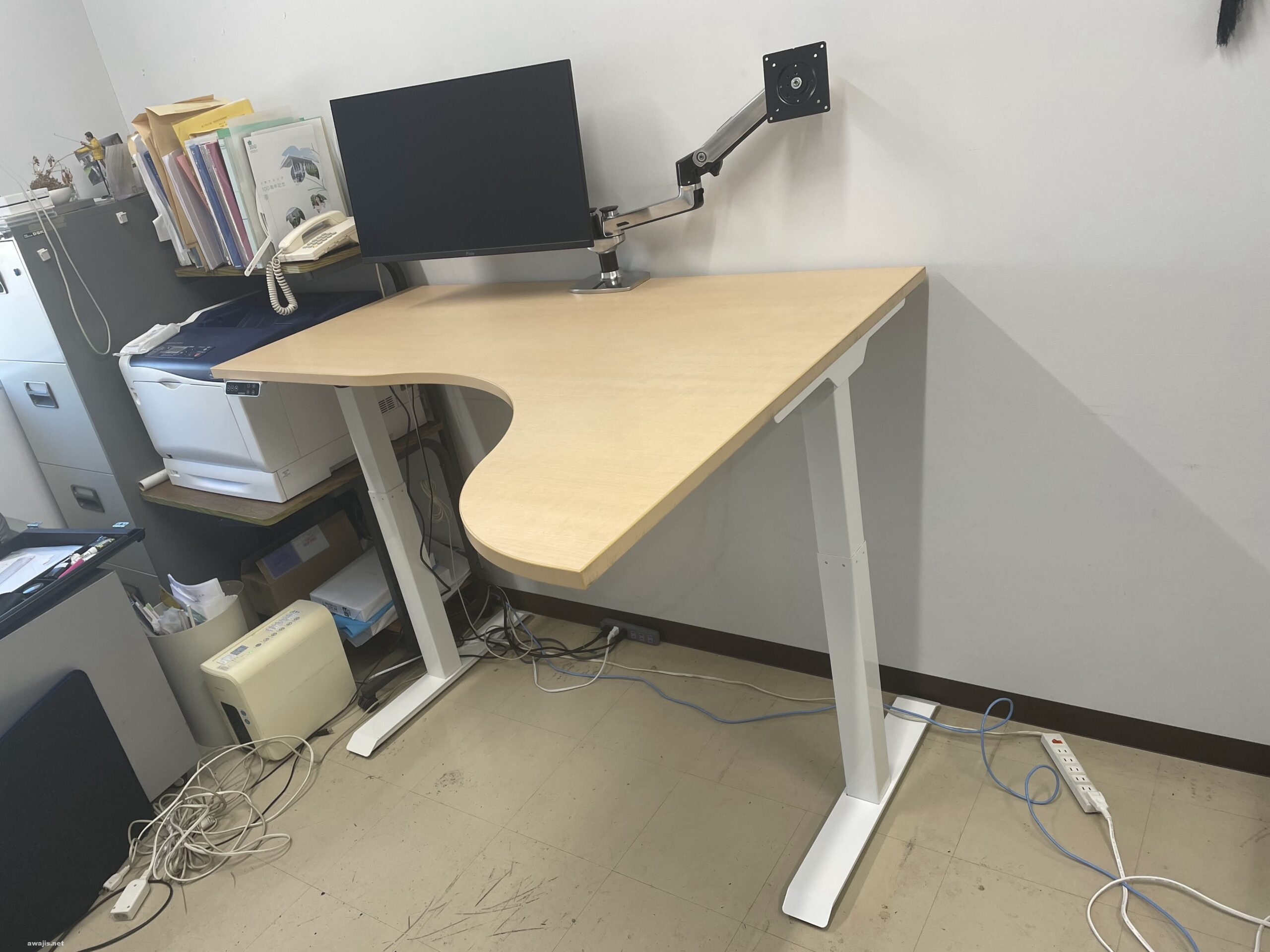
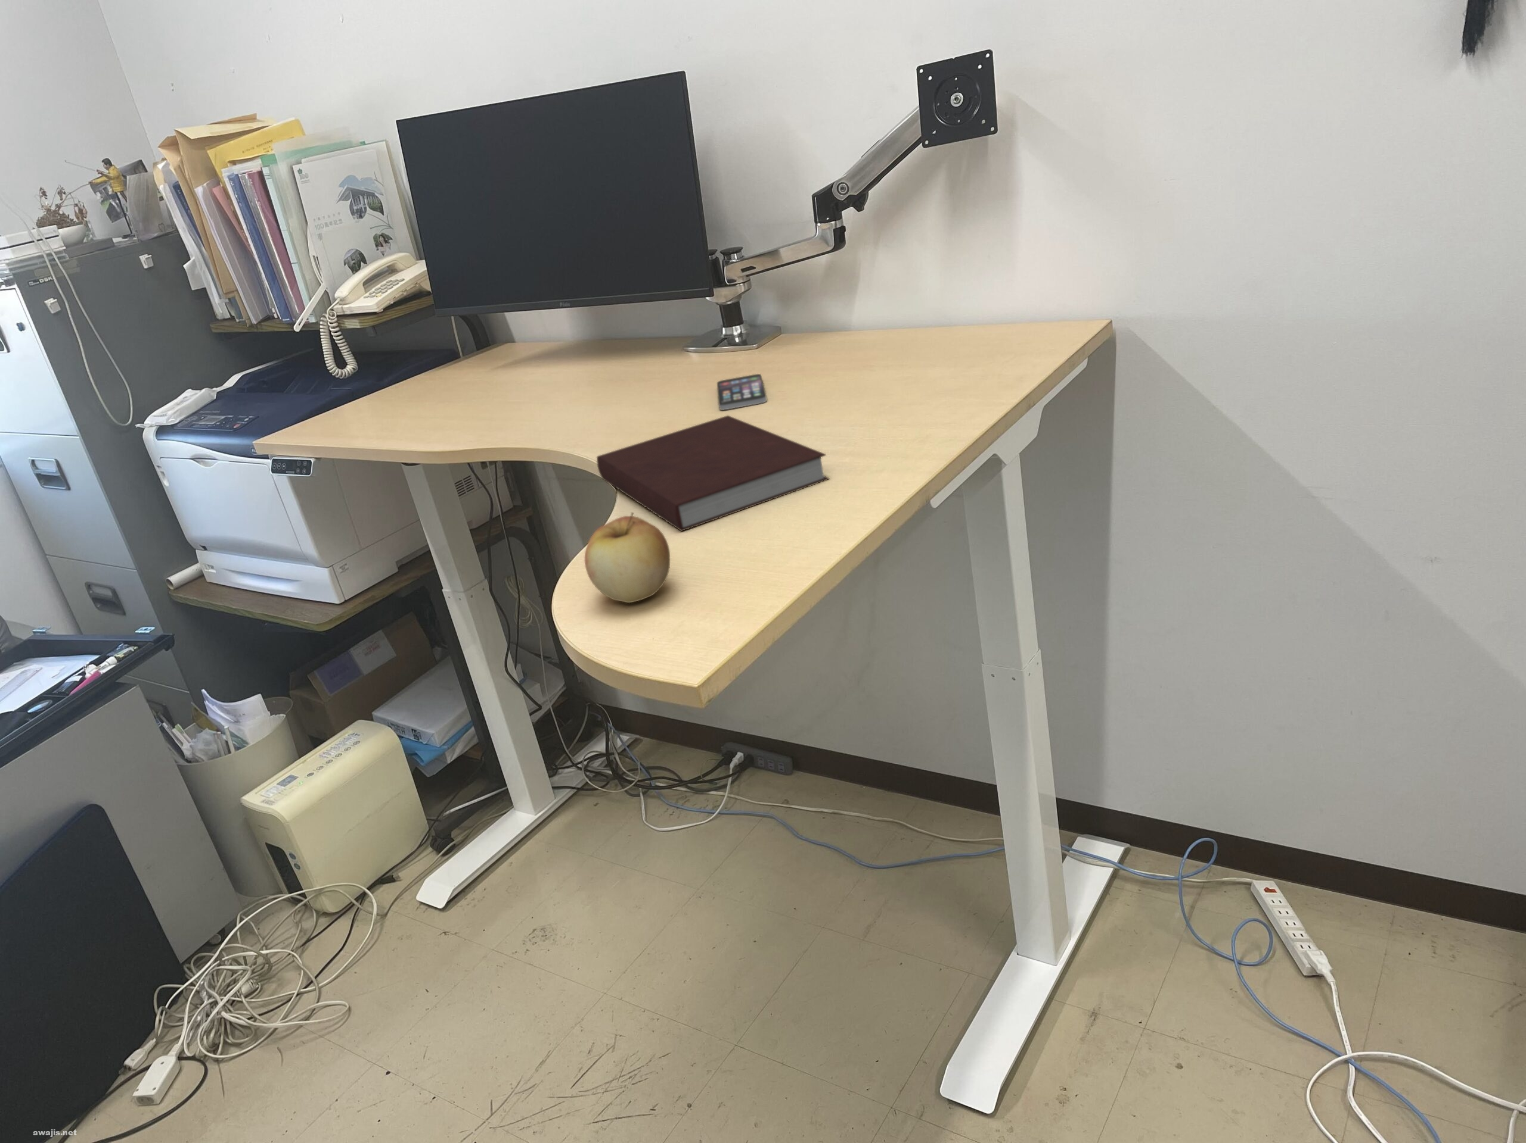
+ smartphone (741, 391)
+ notebook (707, 467)
+ apple (627, 557)
